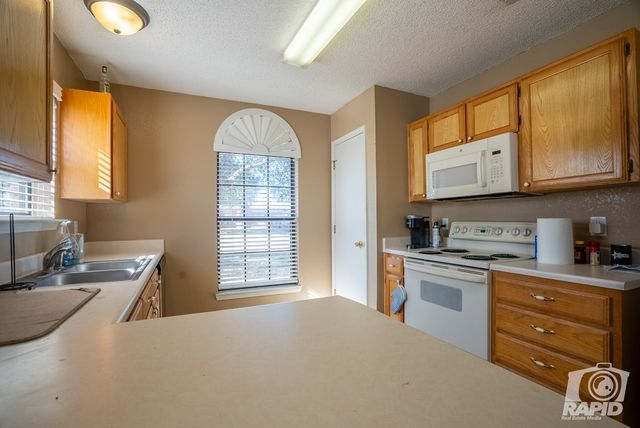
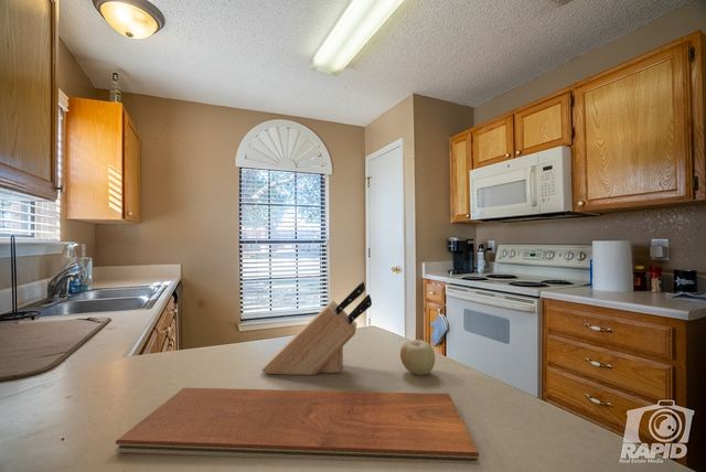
+ fruit (417, 354)
+ chopping board (303, 418)
+ knife block (319, 324)
